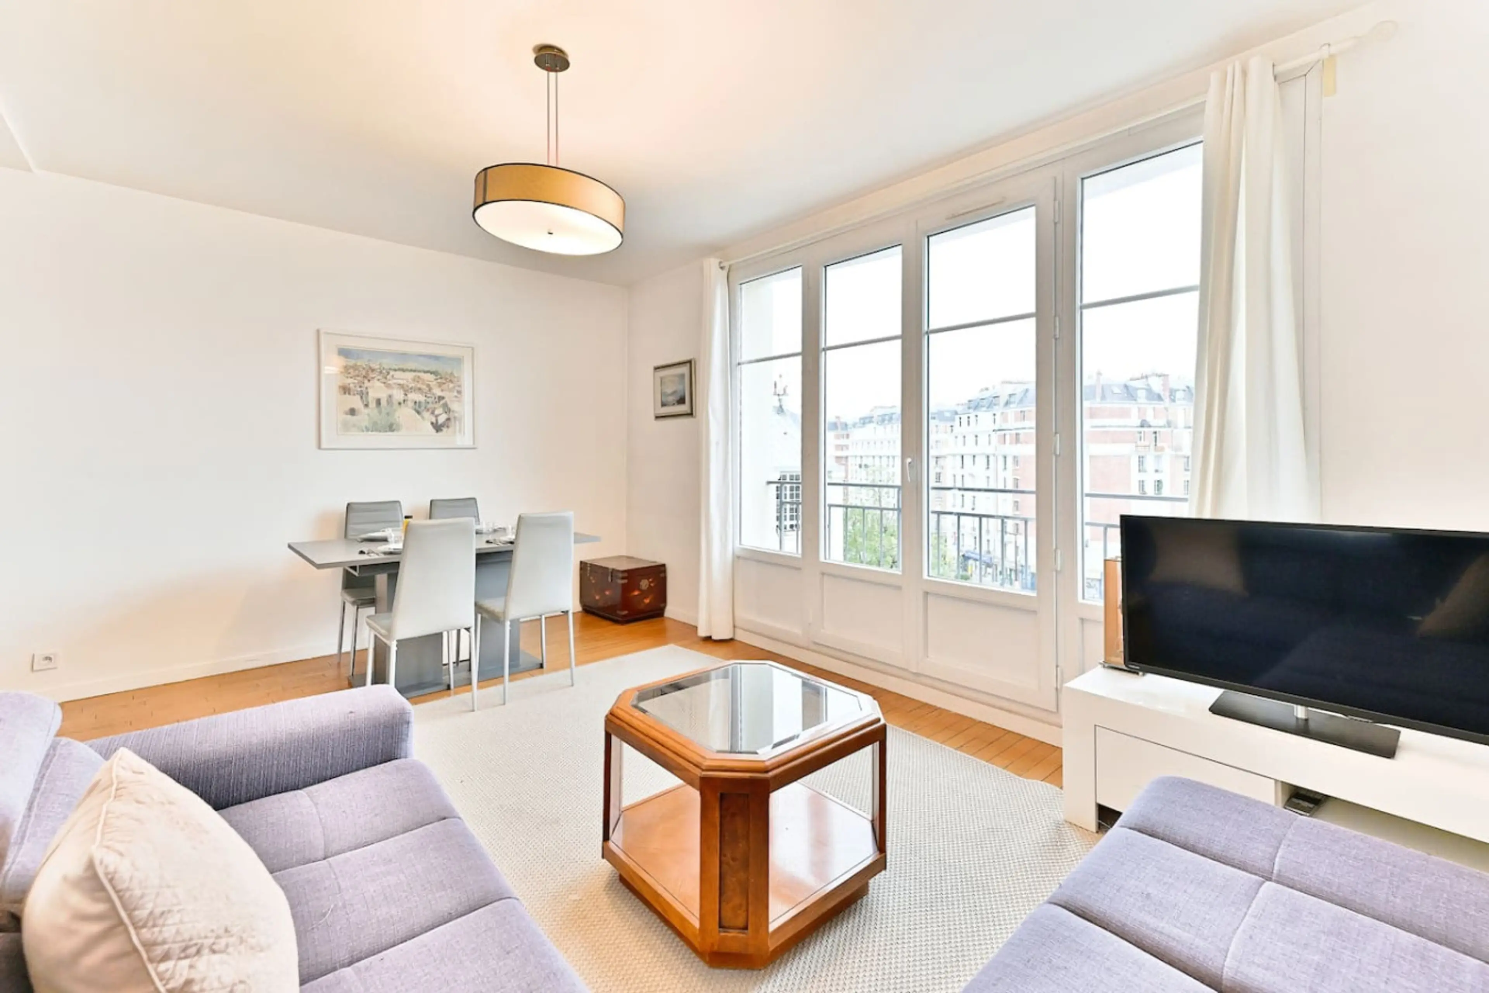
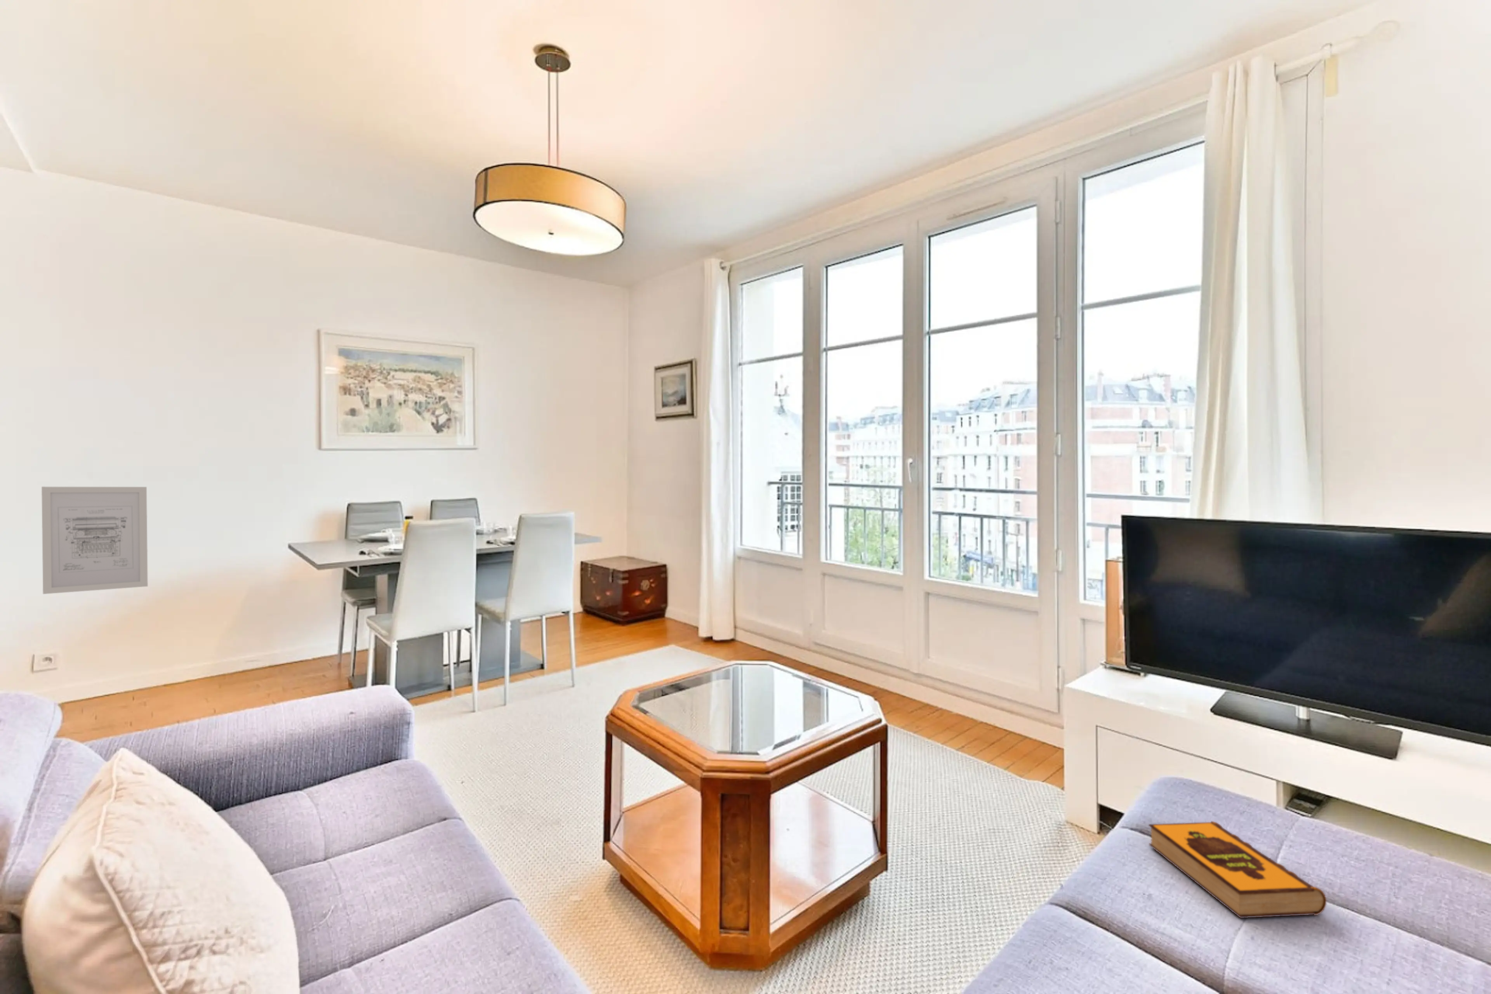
+ hardback book (1230, 865)
+ wall art (97, 538)
